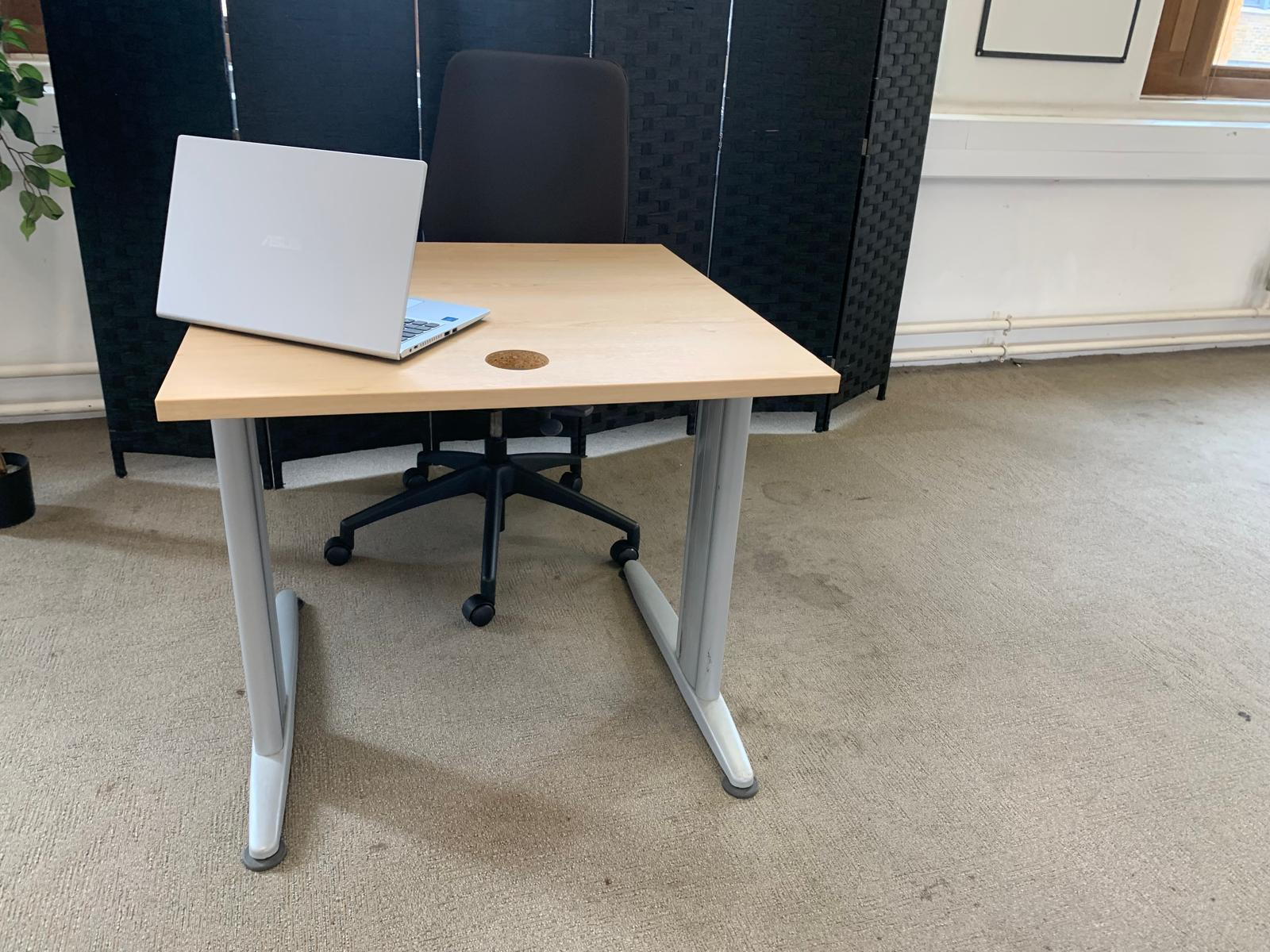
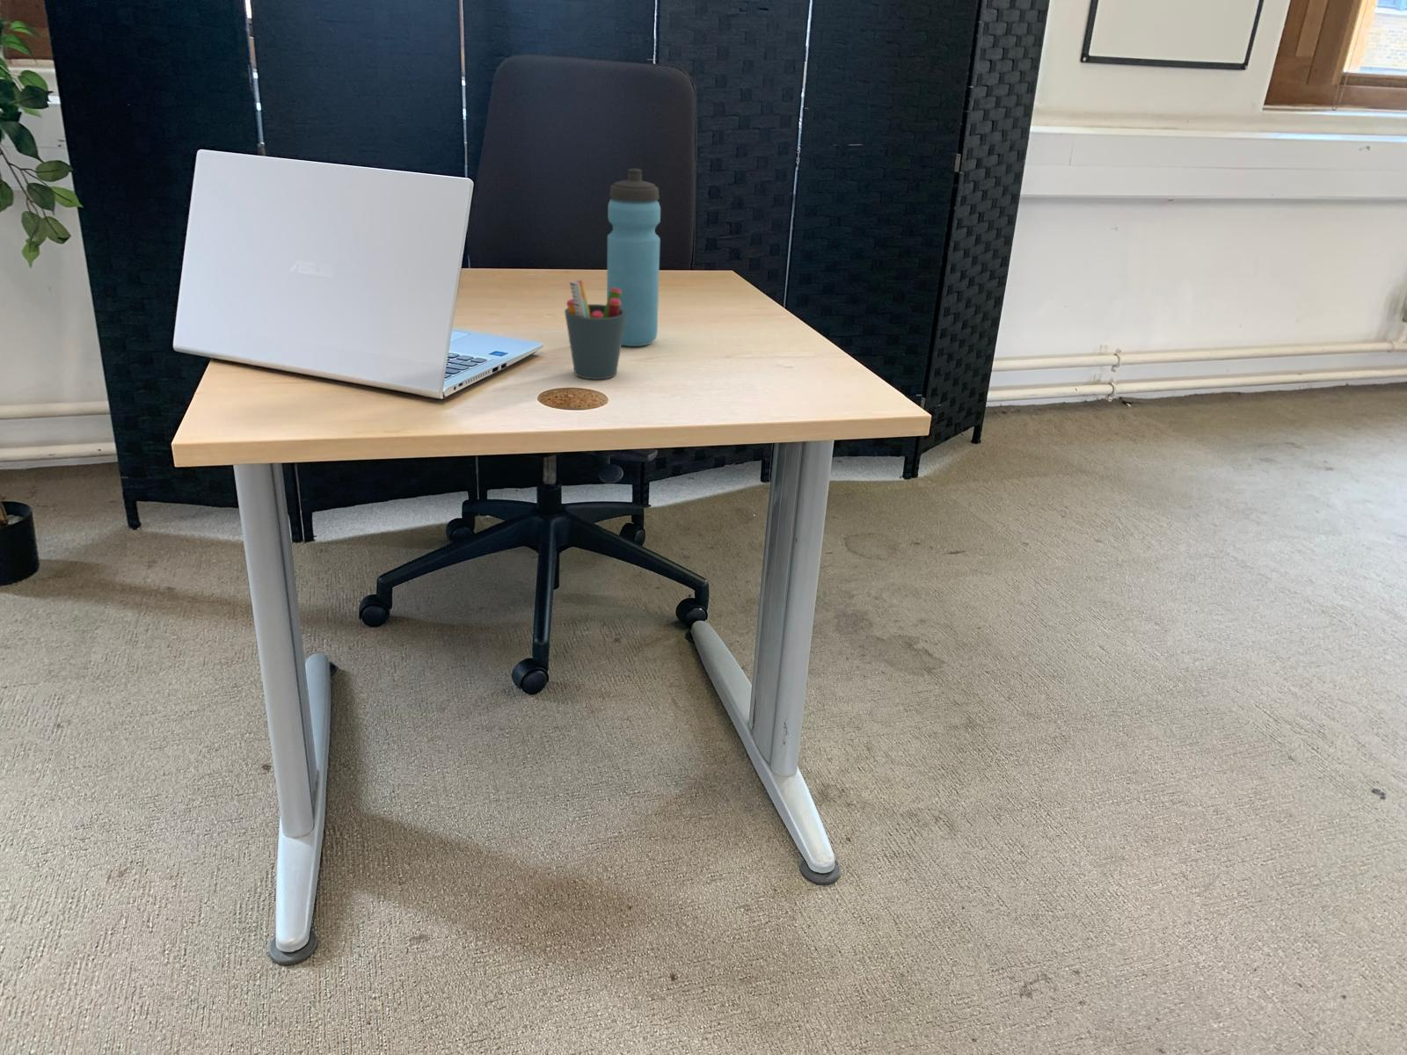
+ pen holder (595, 326)
+ water bottle (634, 257)
